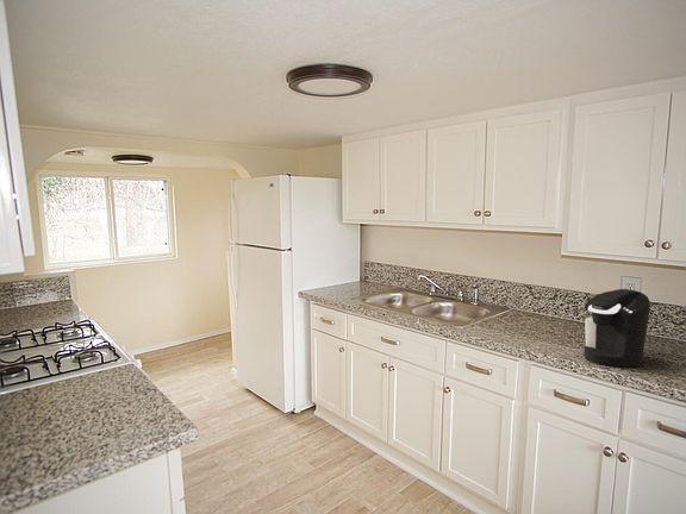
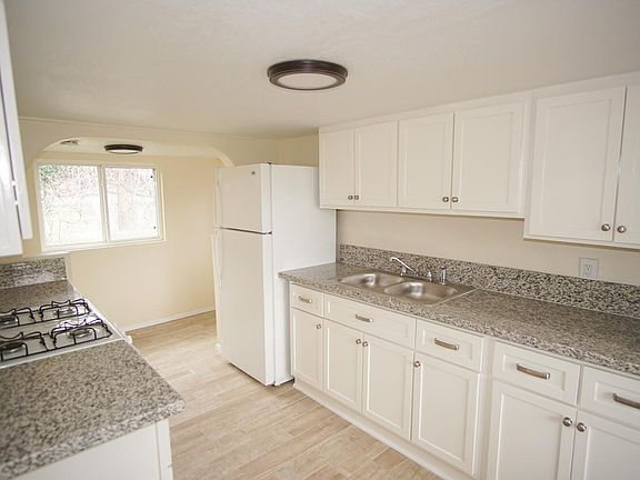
- coffee maker (612, 325)
